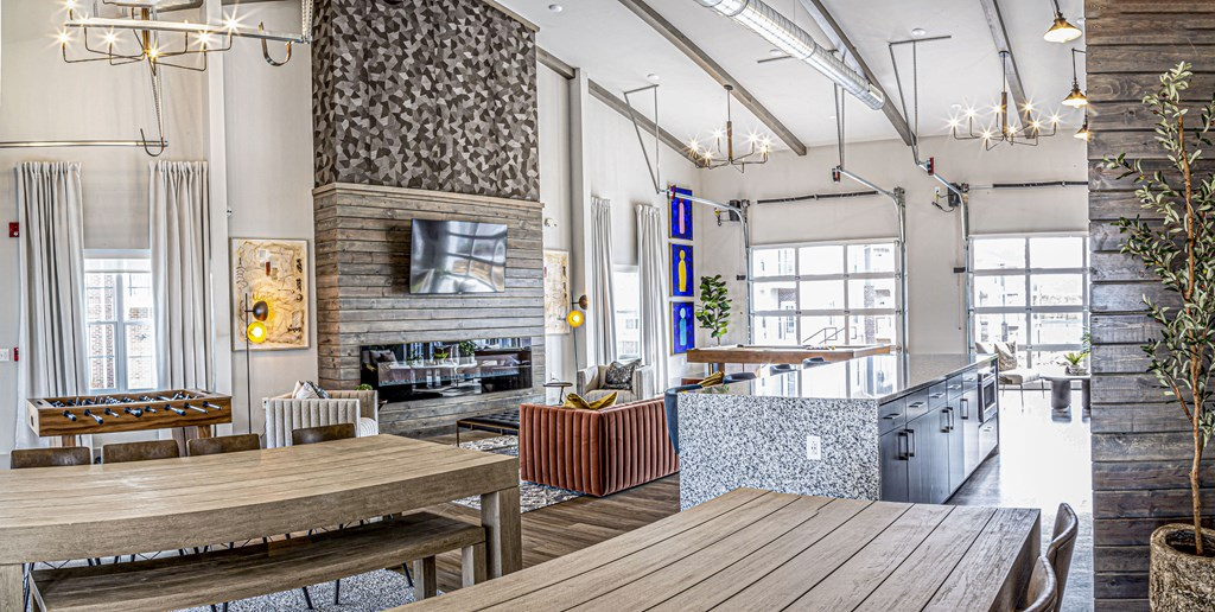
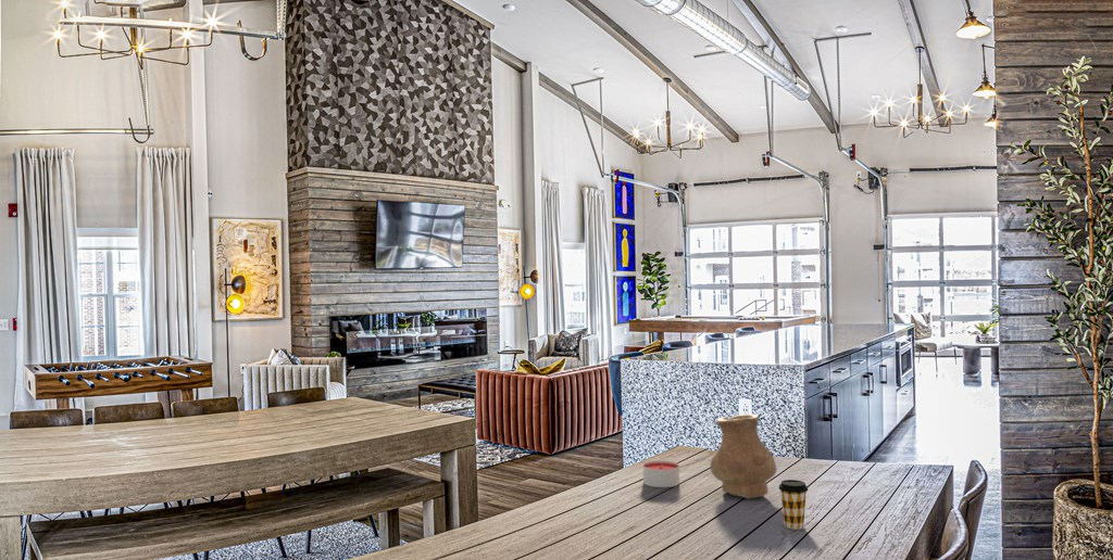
+ candle (661, 473)
+ coffee cup (793, 504)
+ vase (742, 454)
